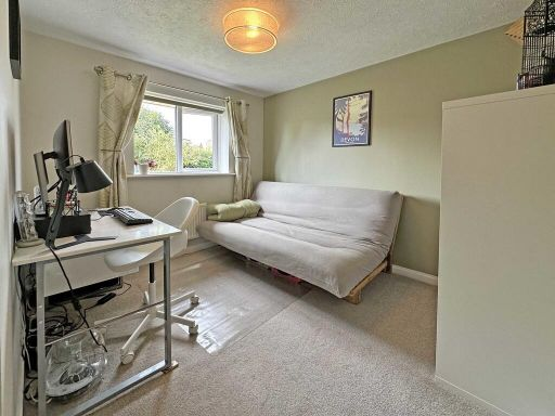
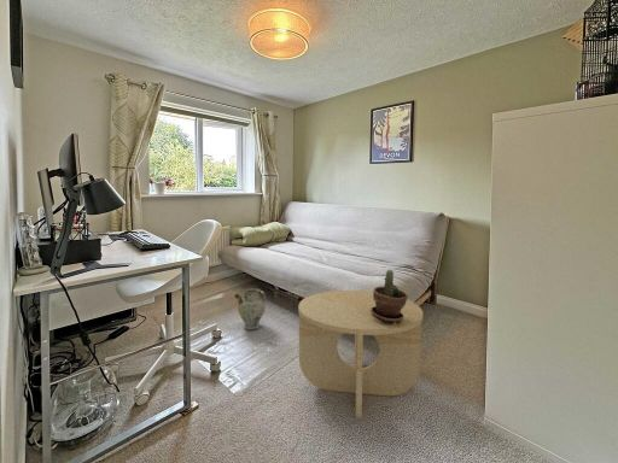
+ ceramic jug (250, 309)
+ side table (357, 348)
+ potted plant (389, 293)
